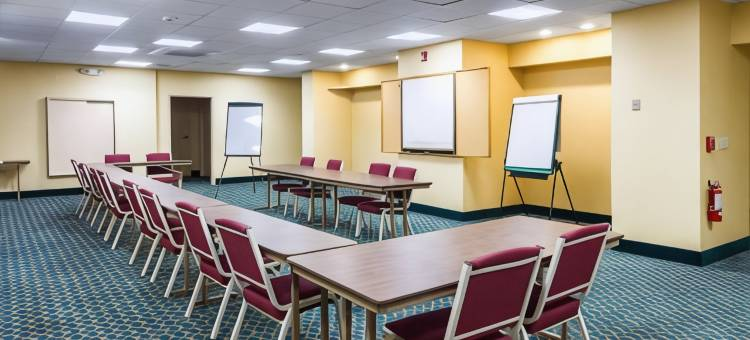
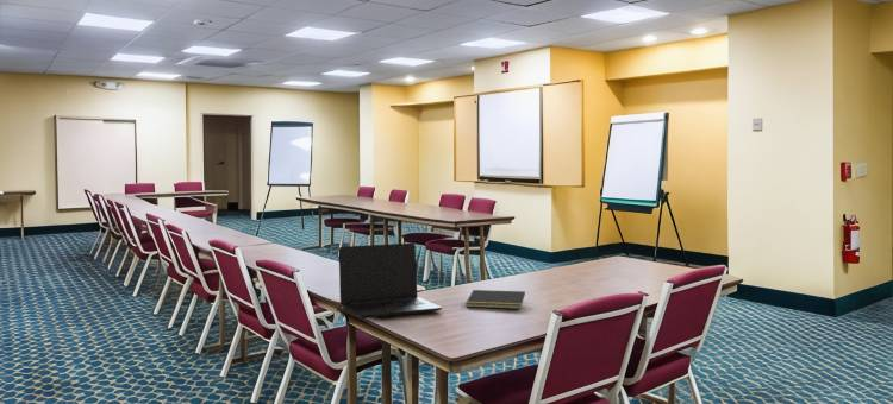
+ laptop (389, 278)
+ notepad (495, 298)
